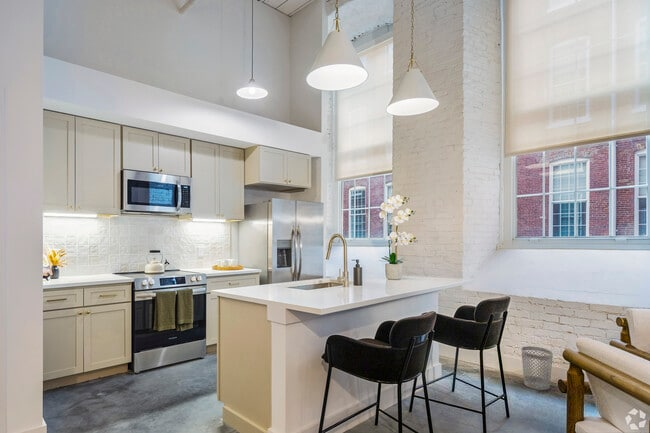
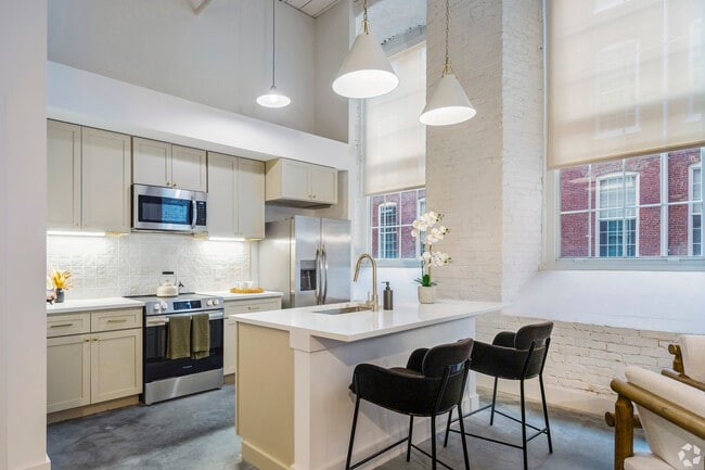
- wastebasket (536, 368)
